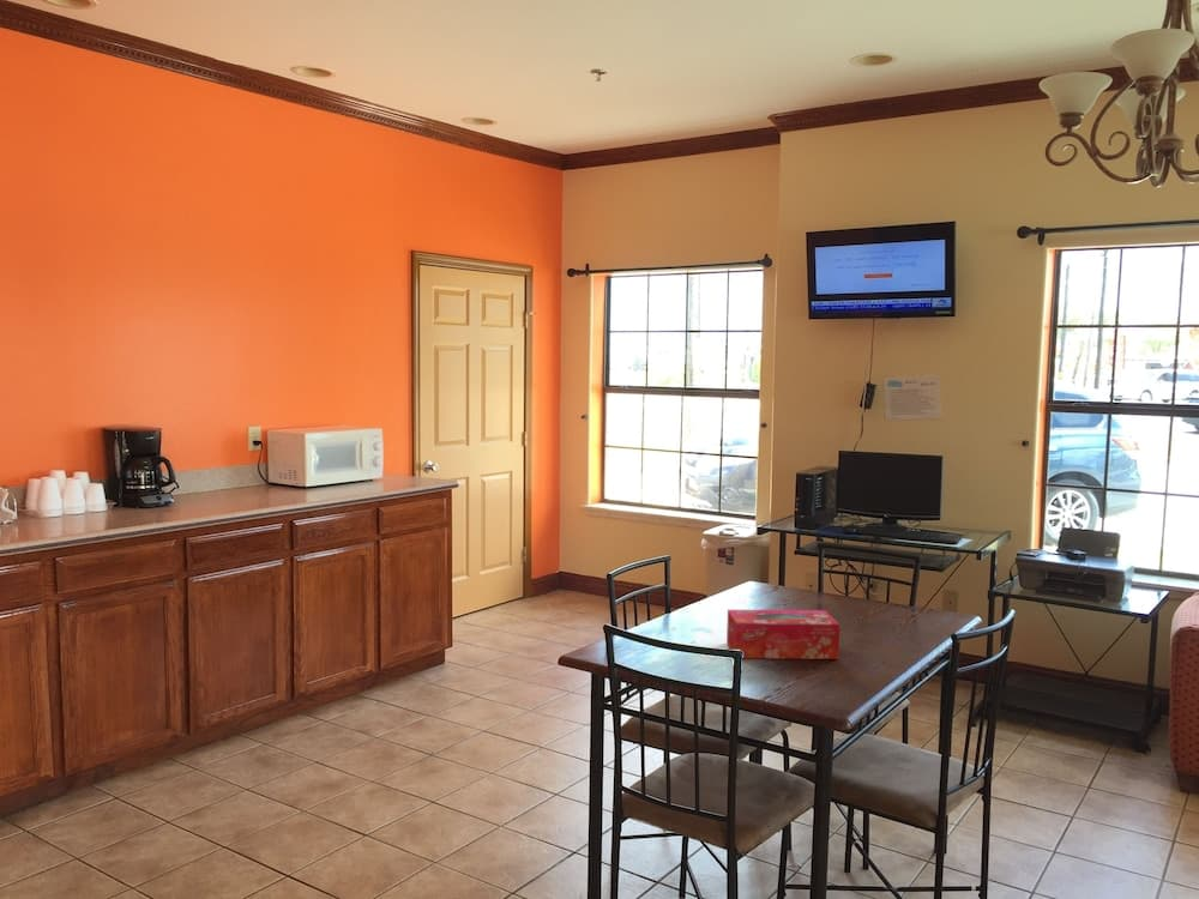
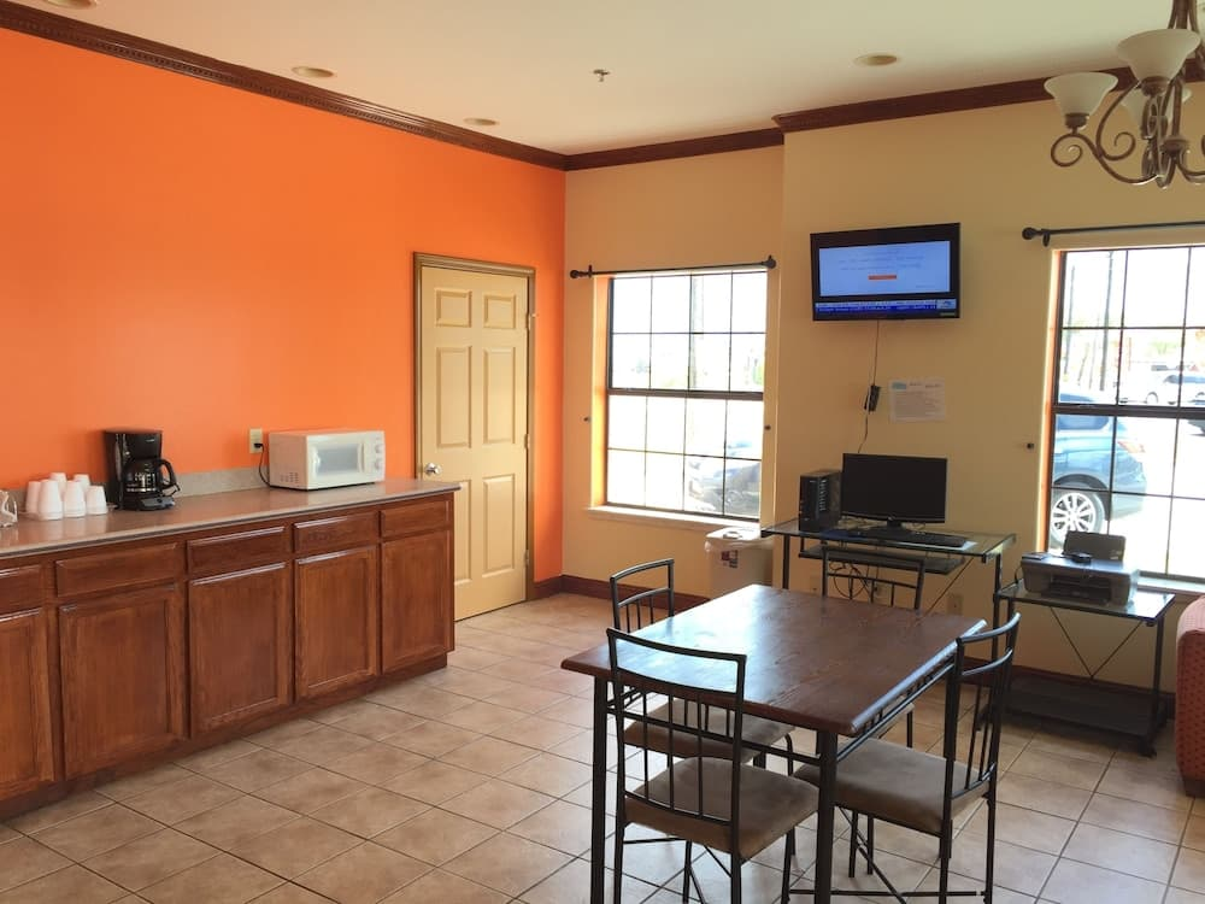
- tissue box (781, 633)
